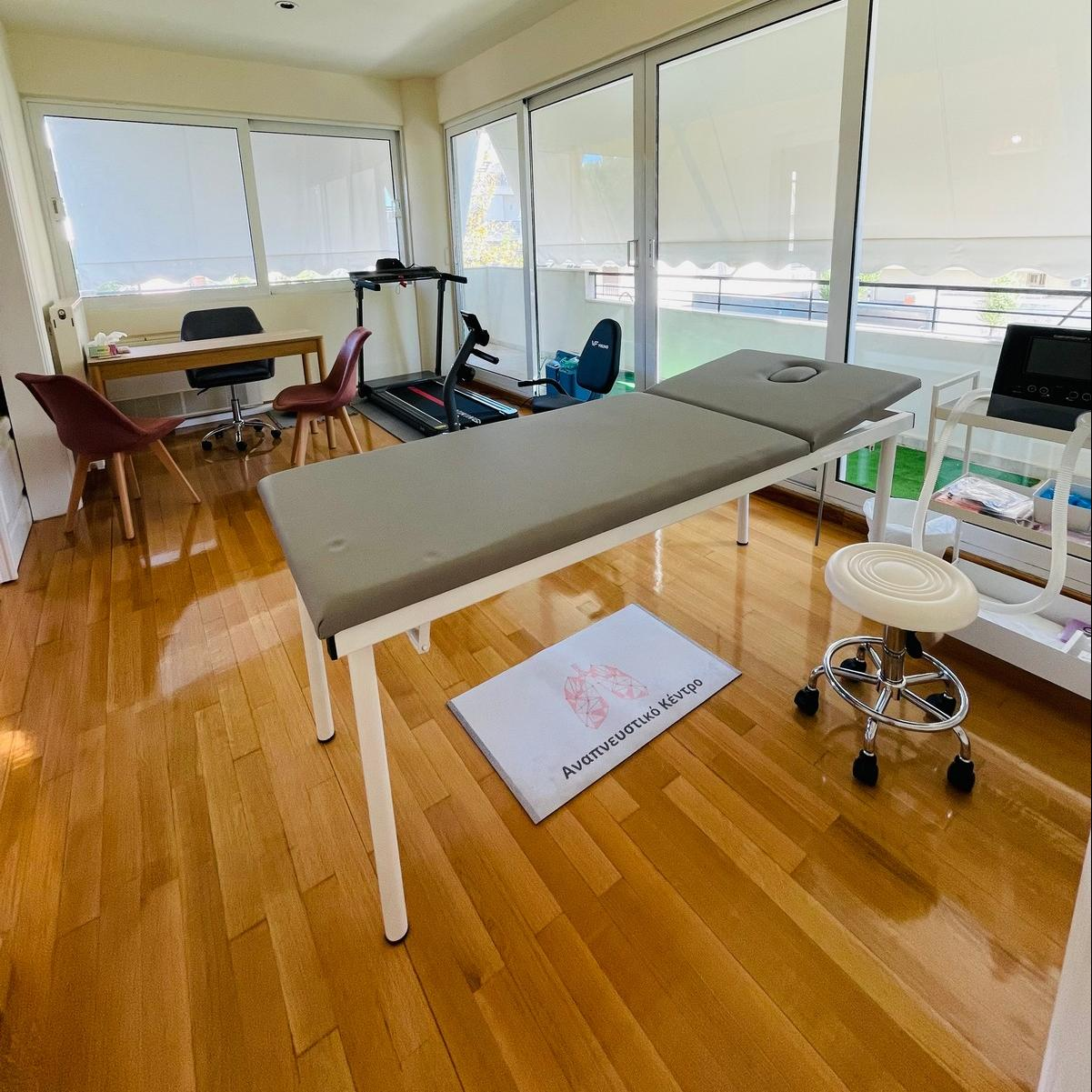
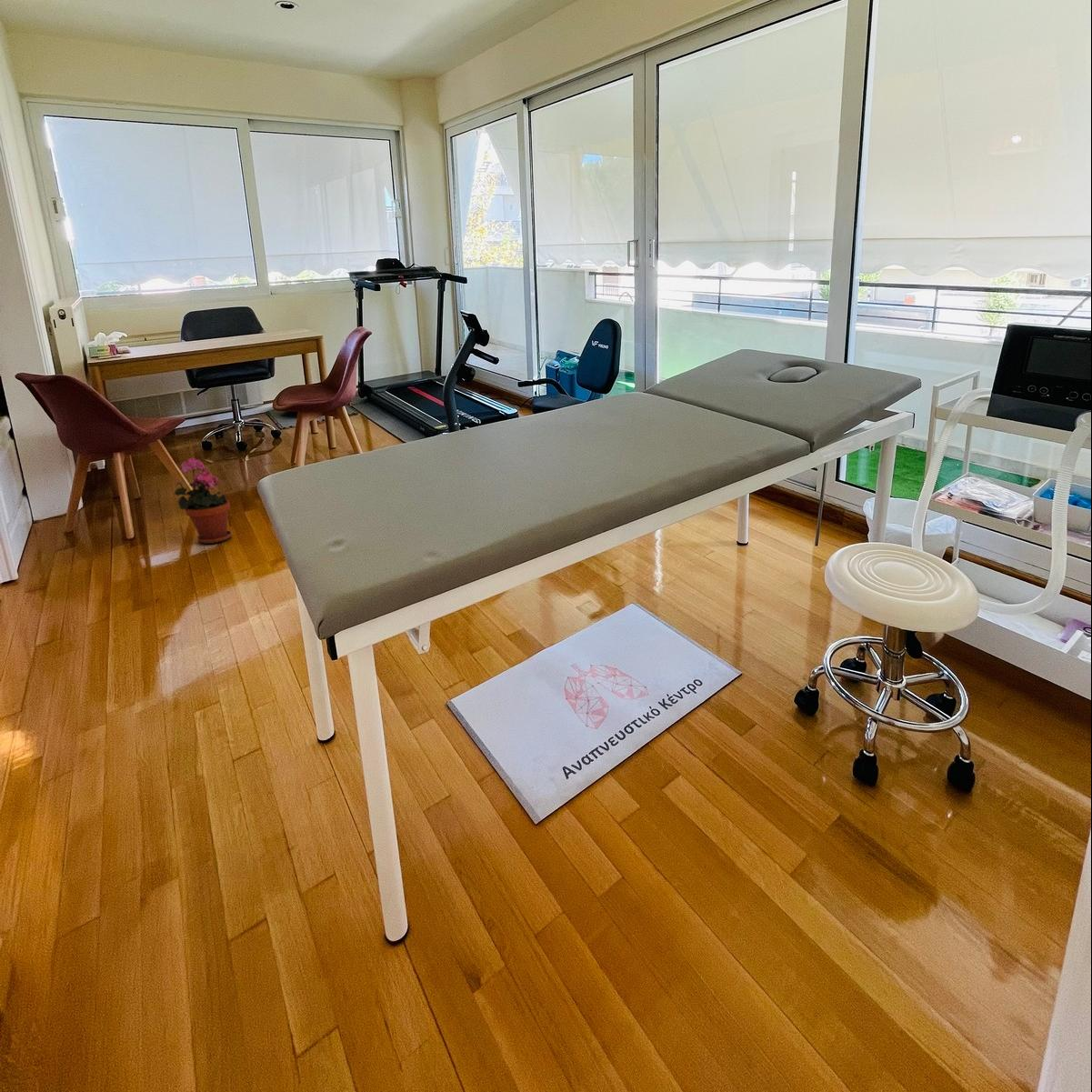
+ potted plant (204, 499)
